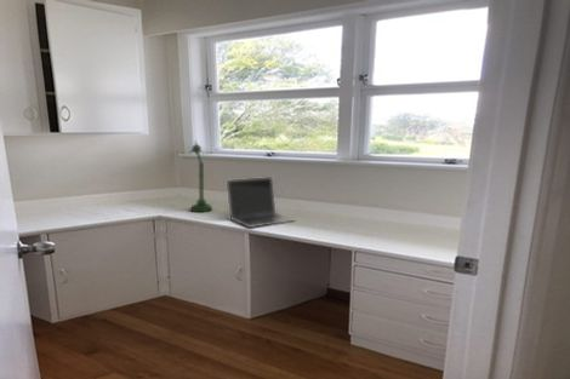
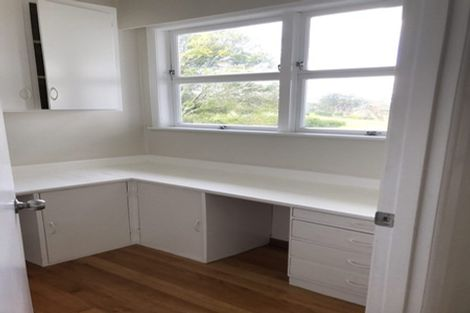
- laptop (261, 200)
- desk lamp (199, 173)
